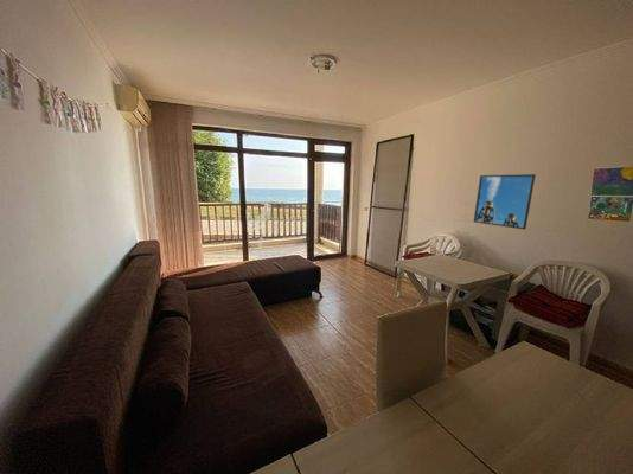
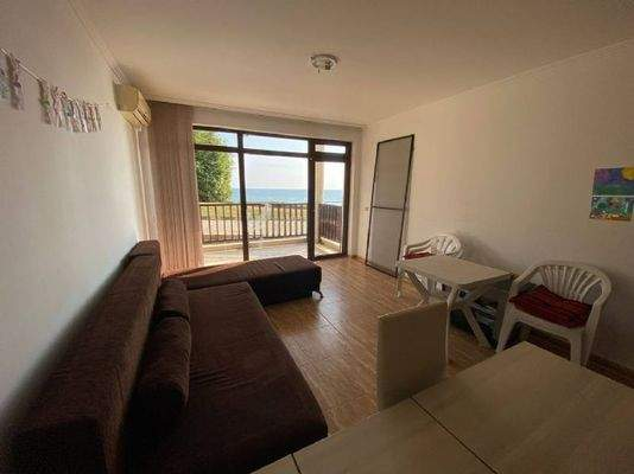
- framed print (501, 200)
